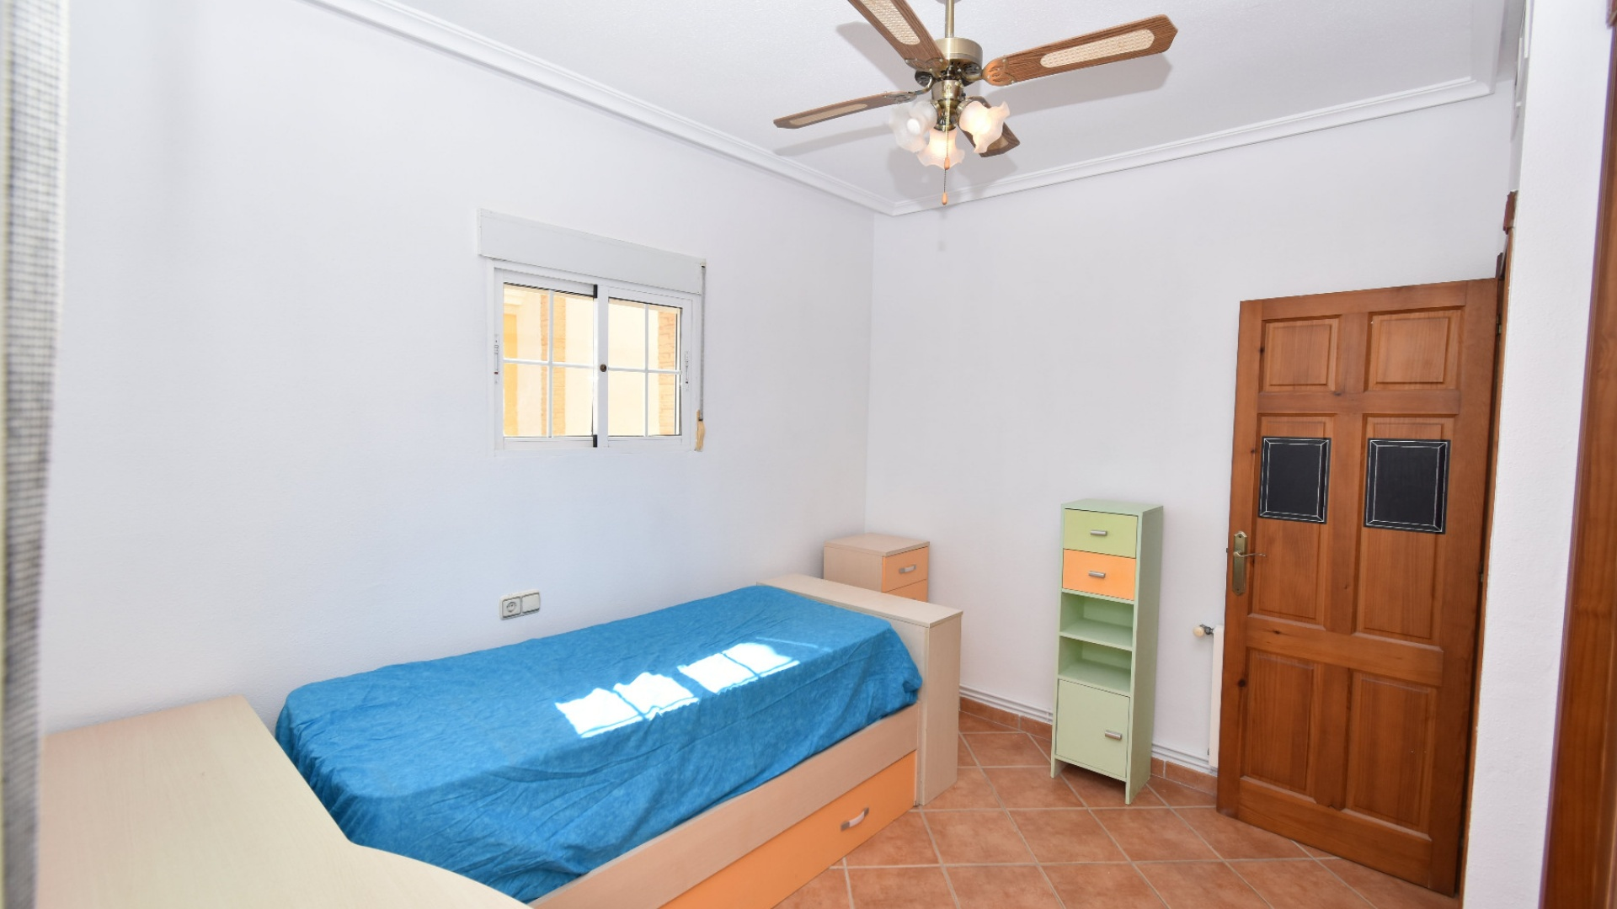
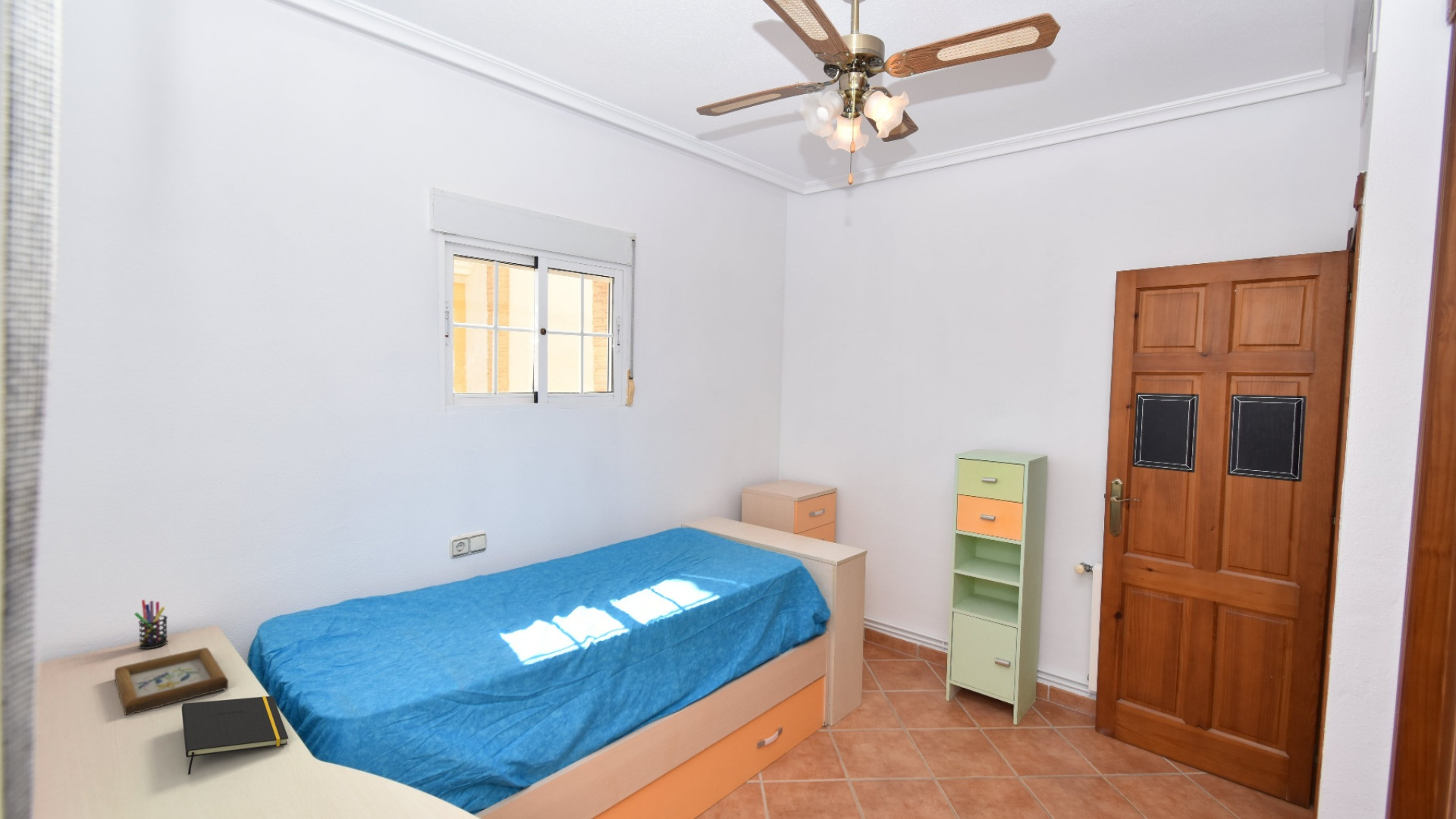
+ picture frame (171, 677)
+ pen holder (149, 623)
+ notepad (234, 723)
